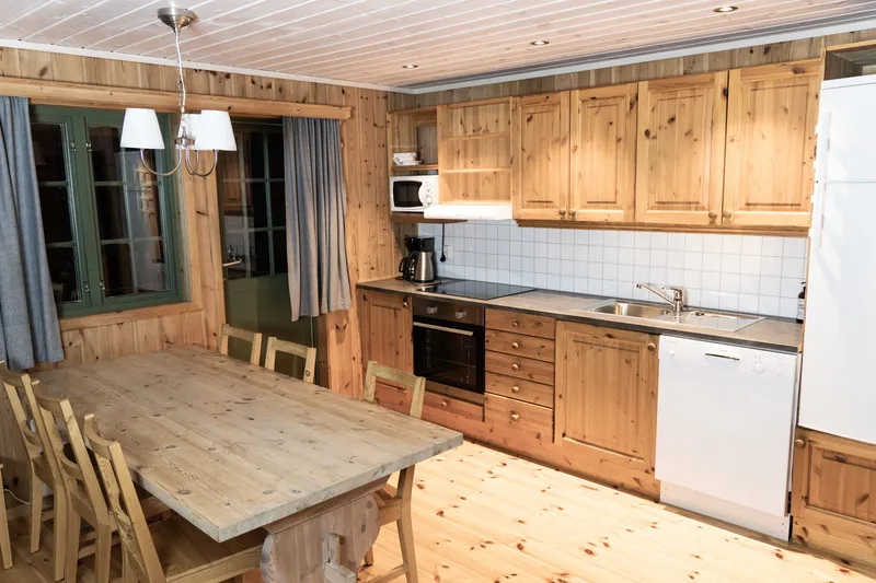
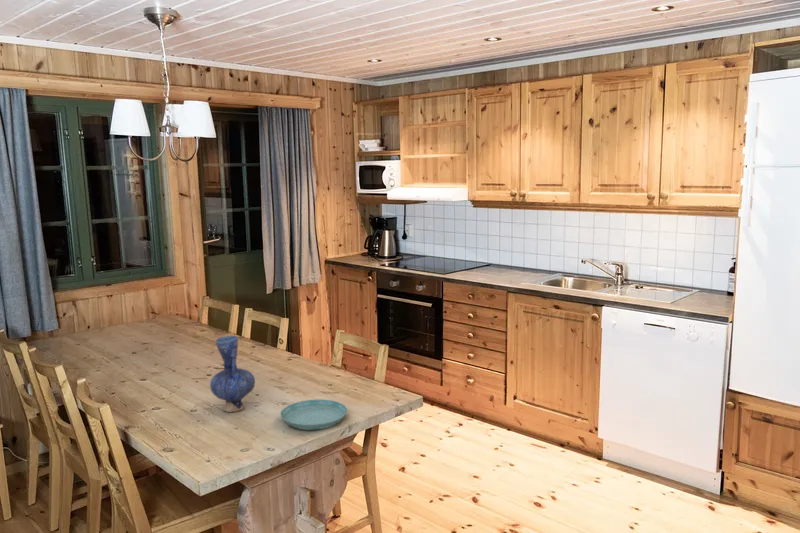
+ saucer (314, 415)
+ vase (232, 373)
